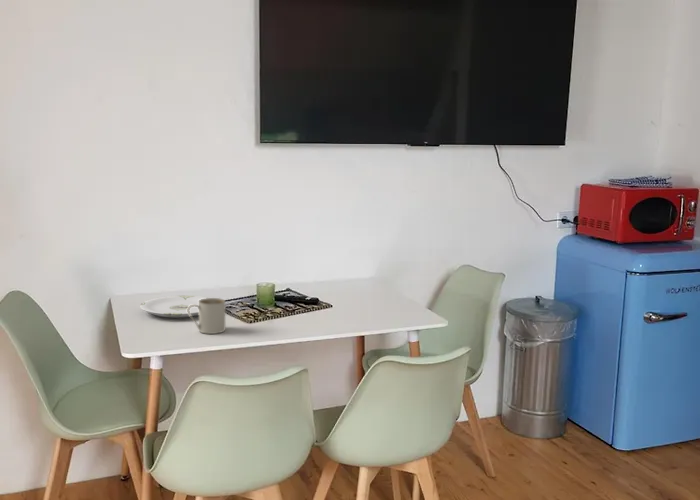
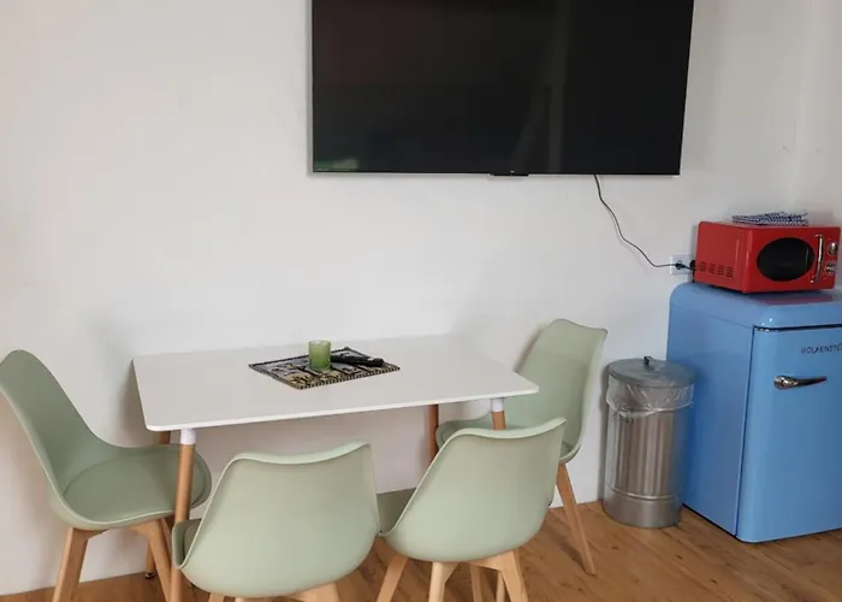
- mug (206, 316)
- plate (180, 307)
